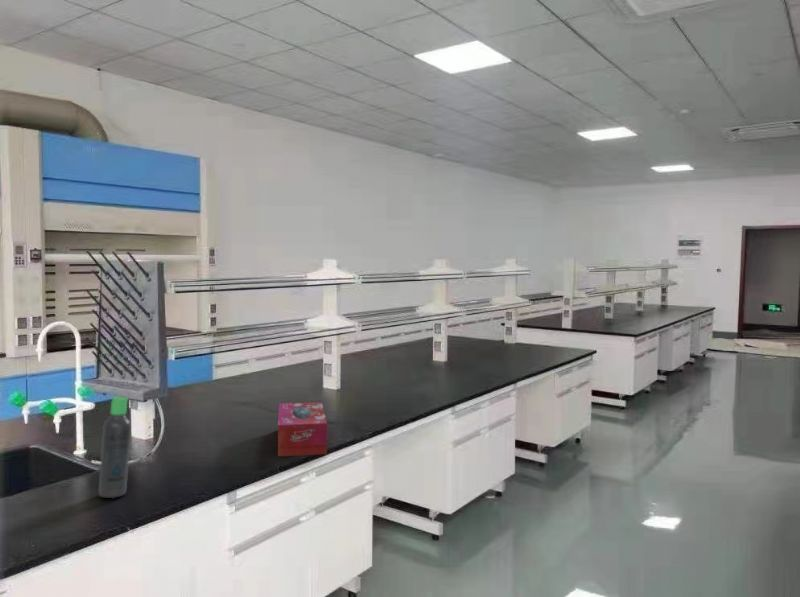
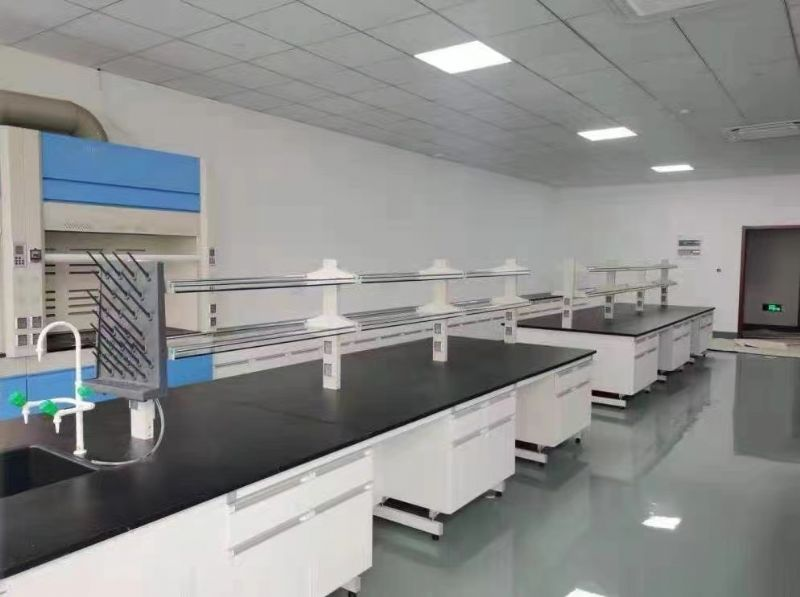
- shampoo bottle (114, 446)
- tissue box (301, 427)
